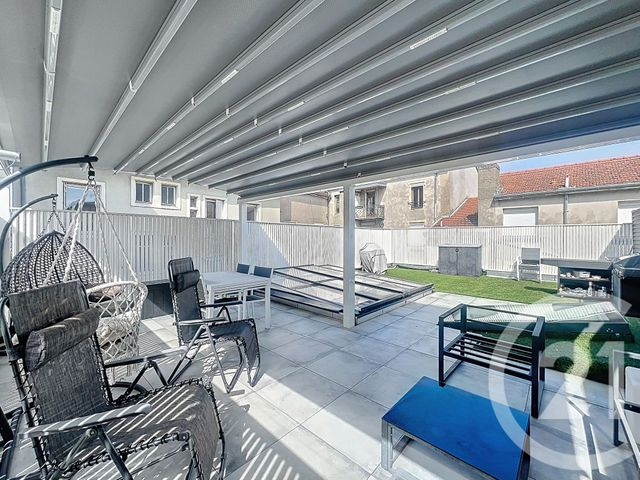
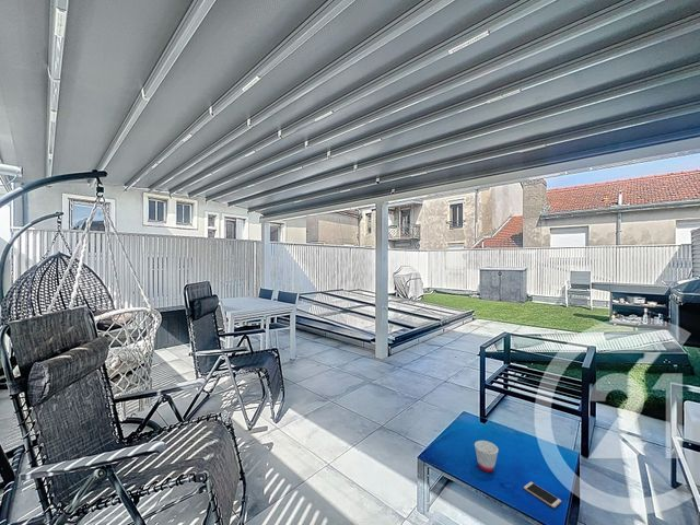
+ smartphone (541, 493)
+ cup (486, 457)
